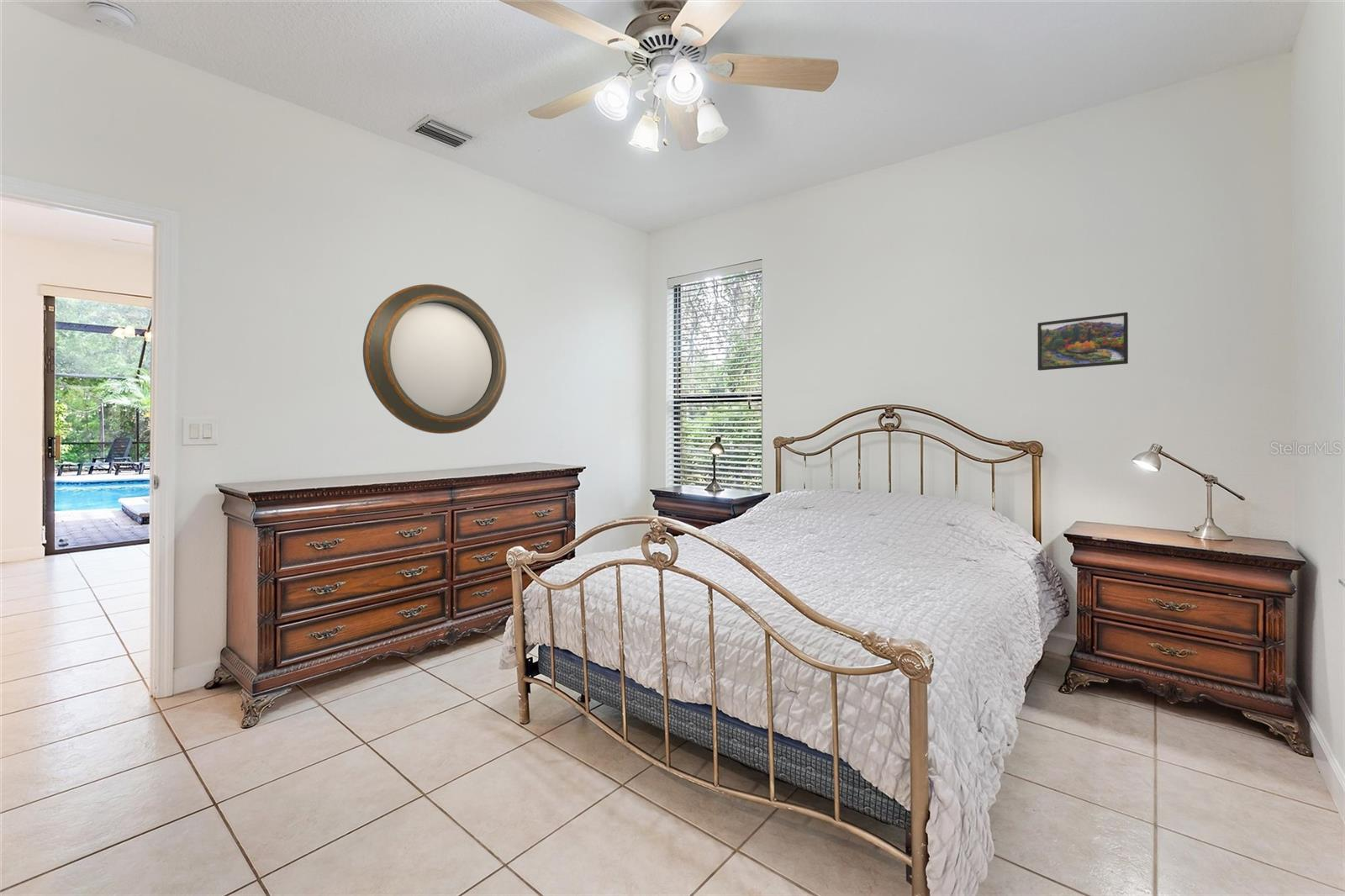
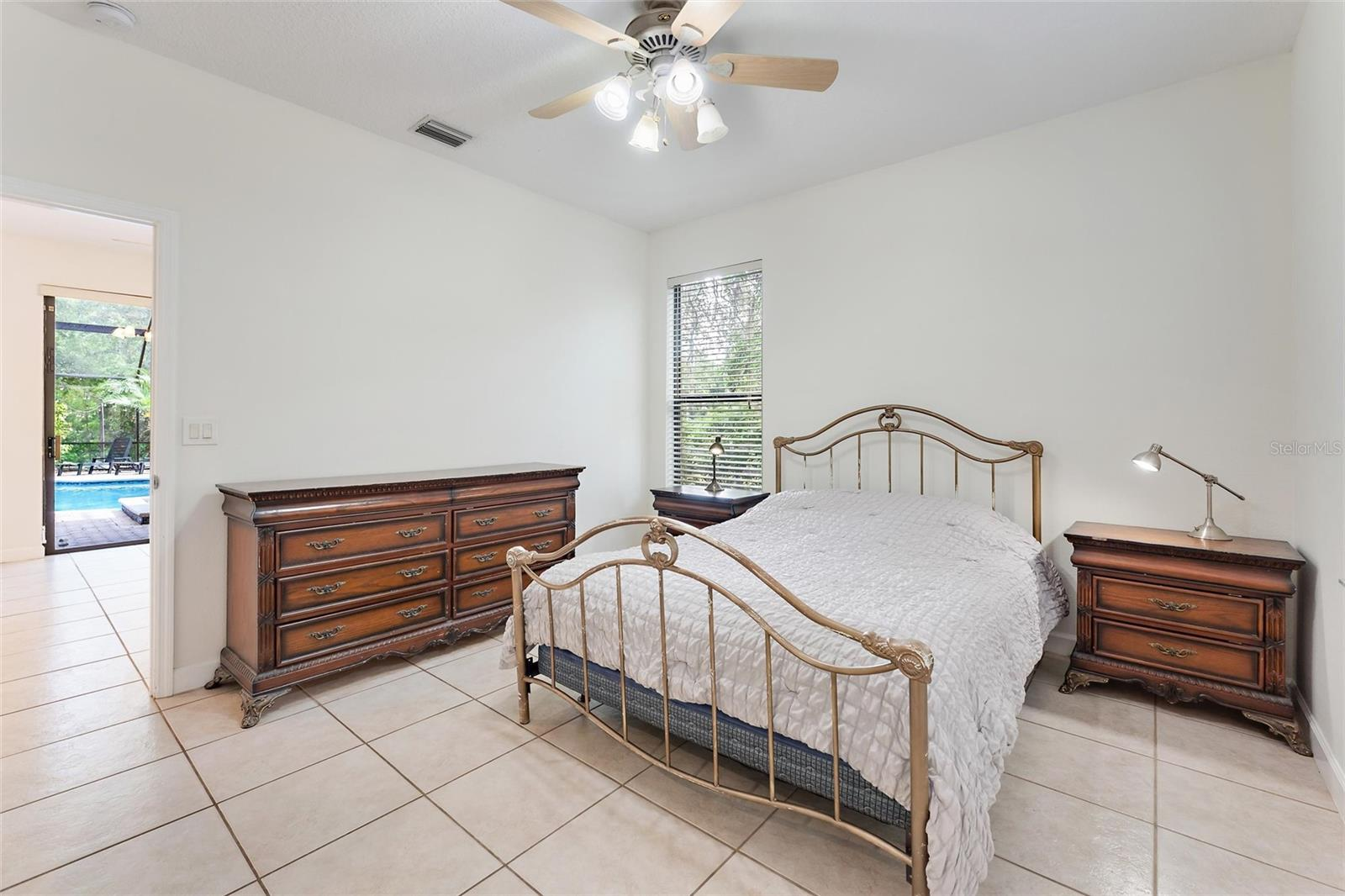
- home mirror (444, 359)
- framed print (1081, 342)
